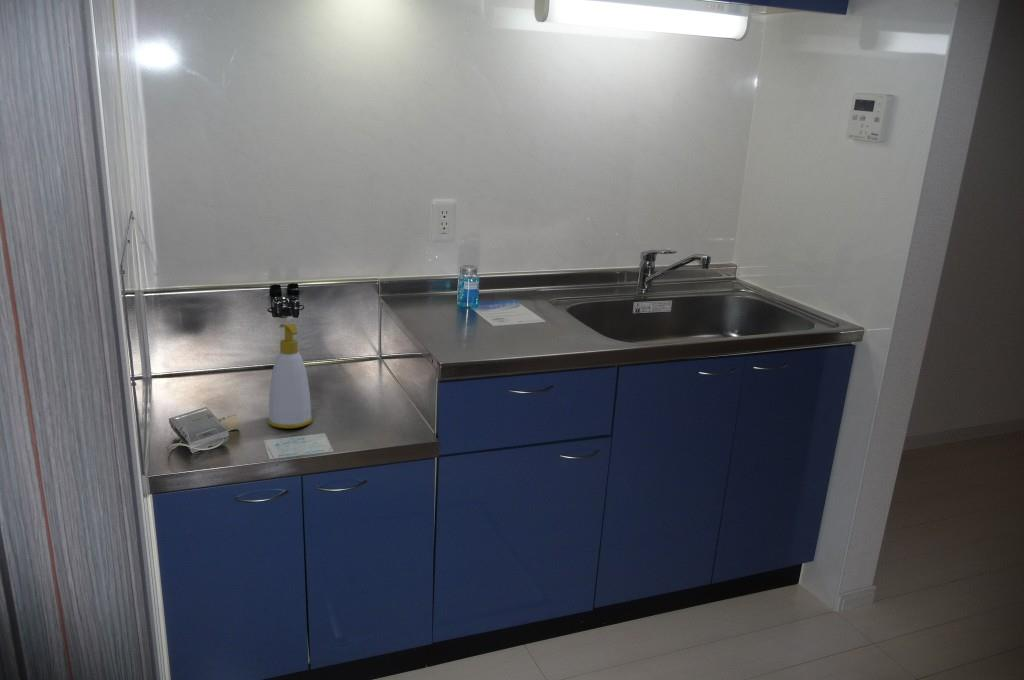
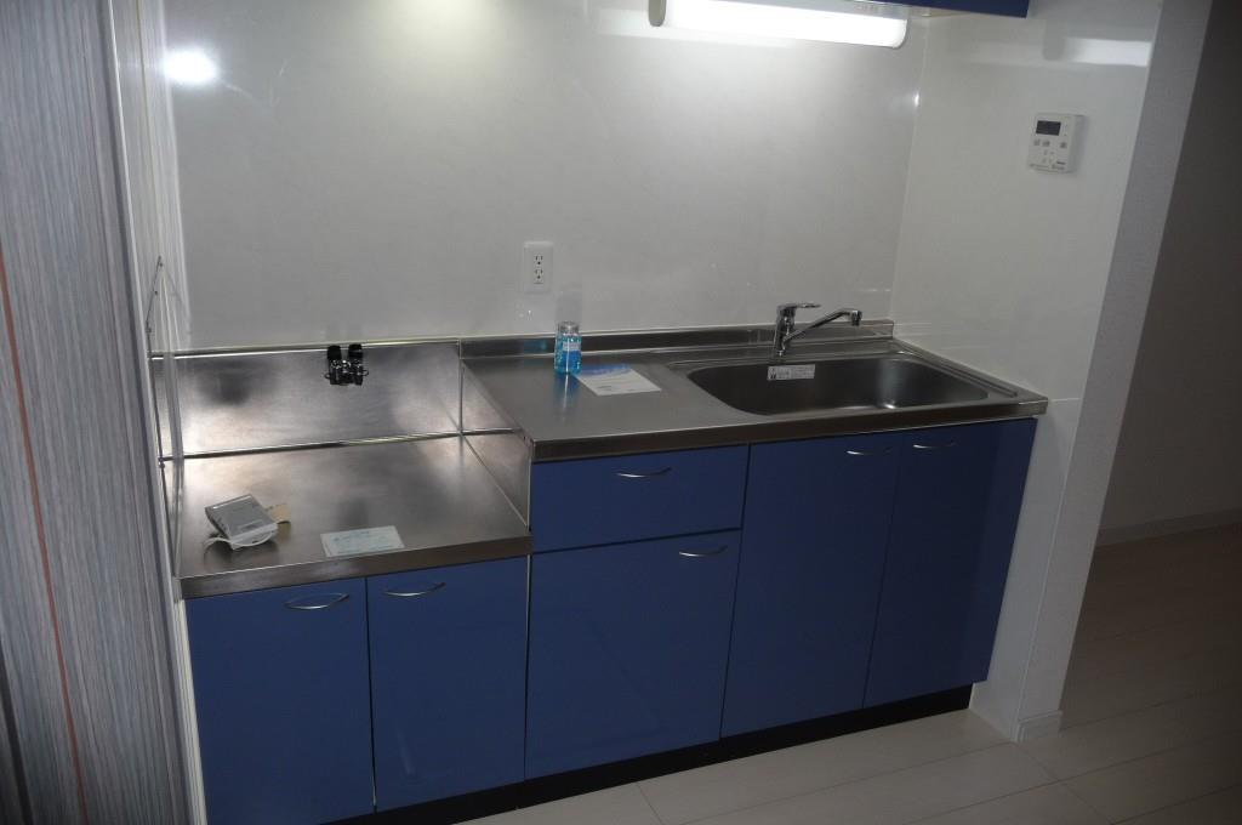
- soap bottle (289, 373)
